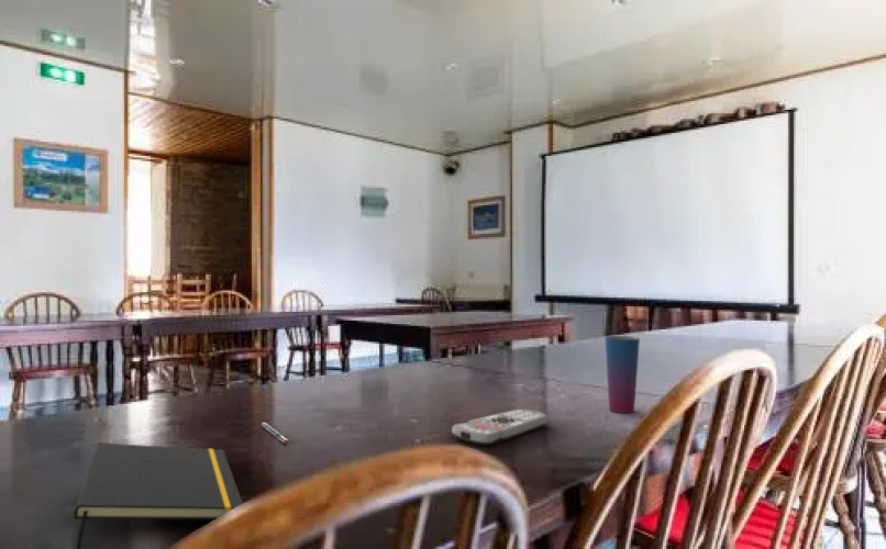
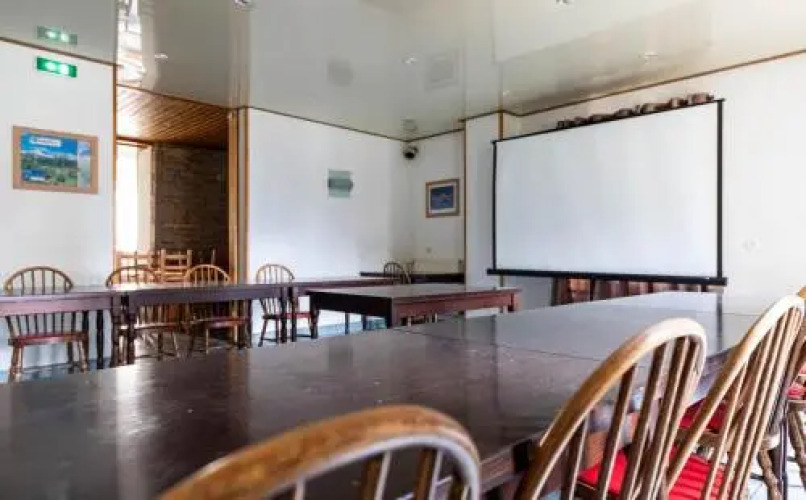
- pen (274, 432)
- cup (621, 373)
- notepad (163, 478)
- remote control (503, 425)
